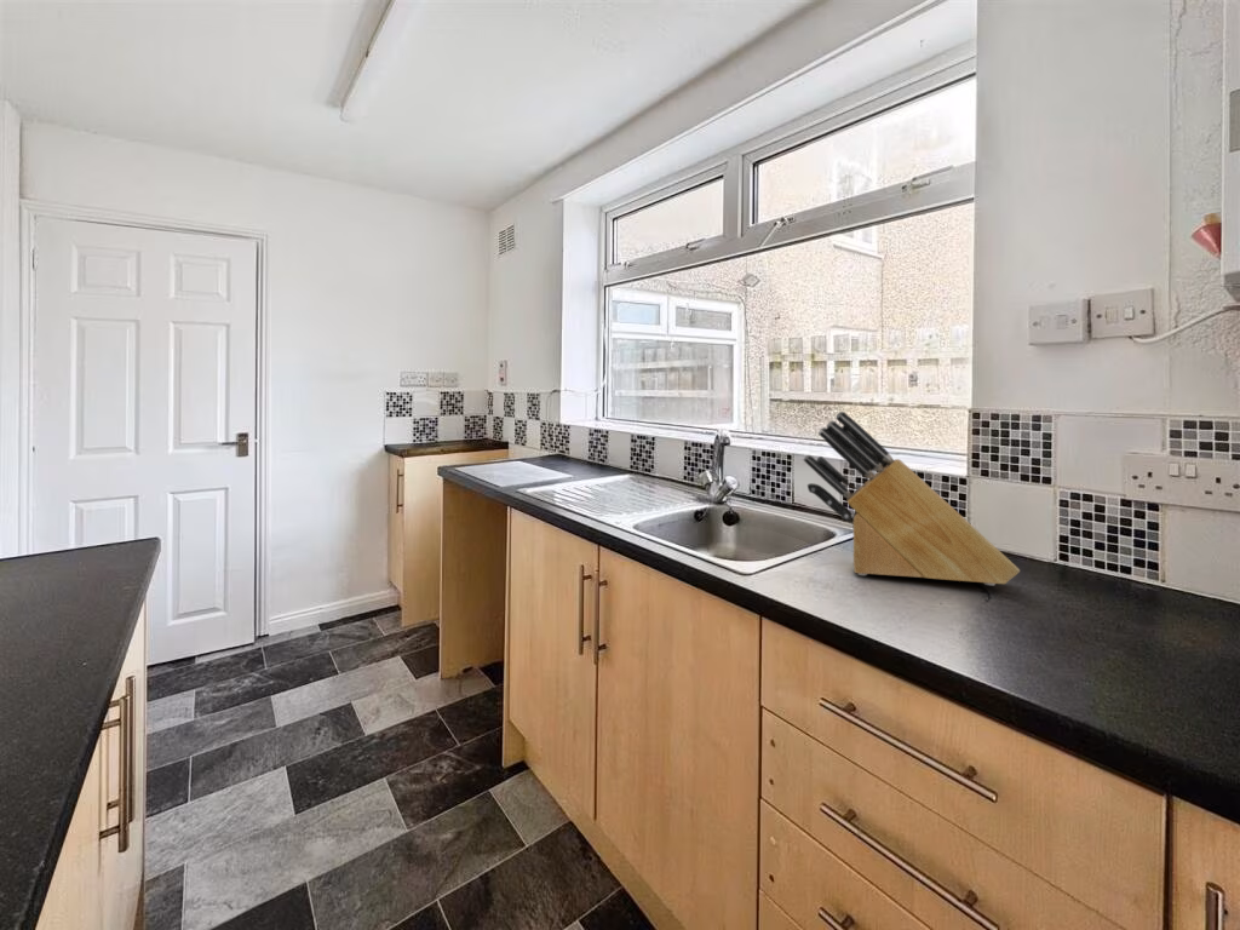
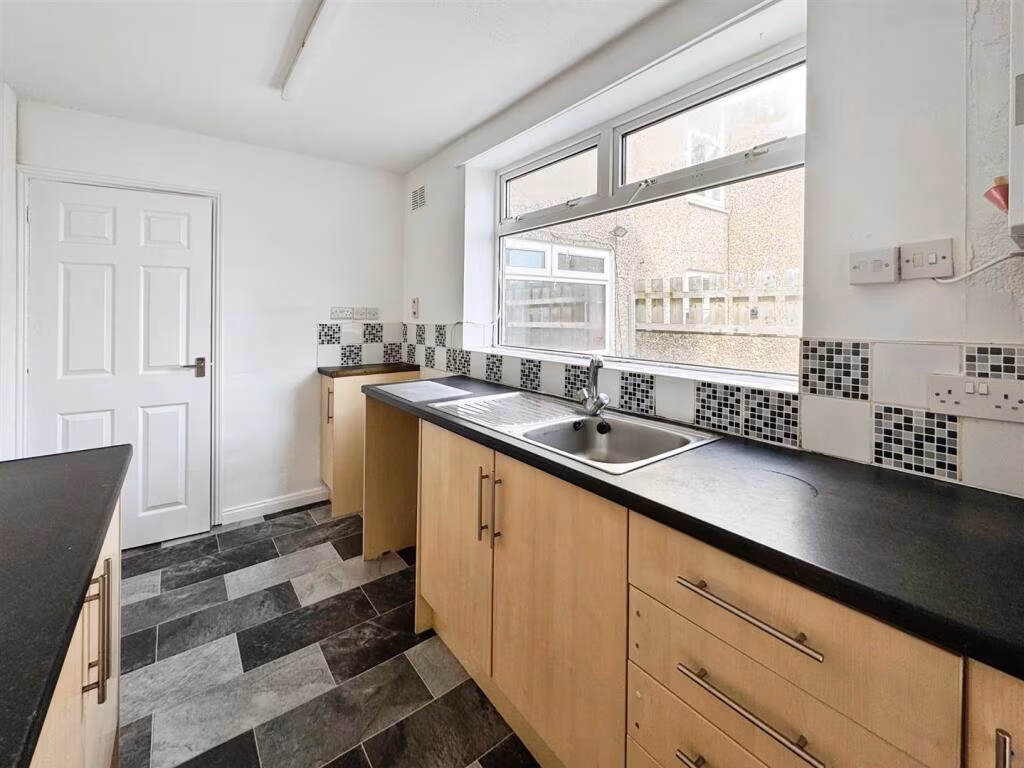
- knife block (901, 493)
